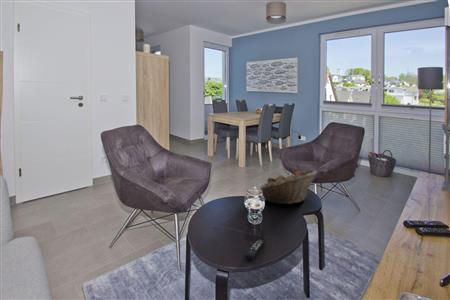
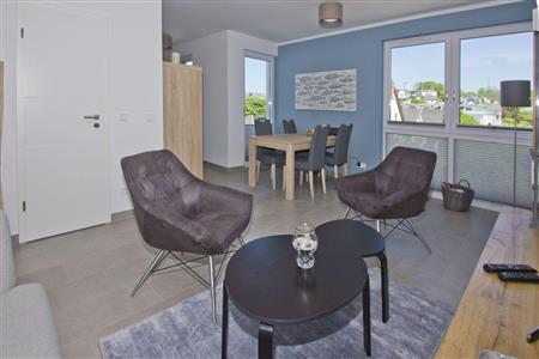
- fruit basket (287, 184)
- remote control (255, 248)
